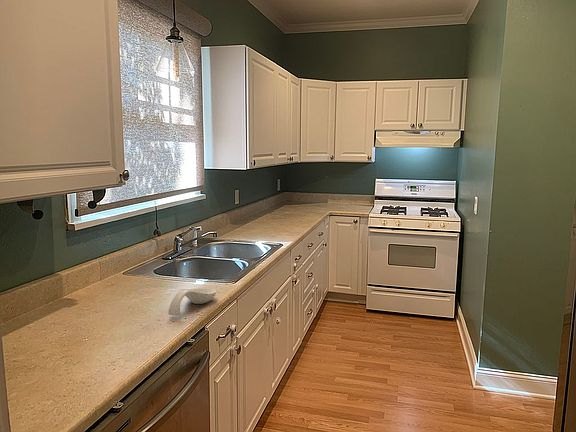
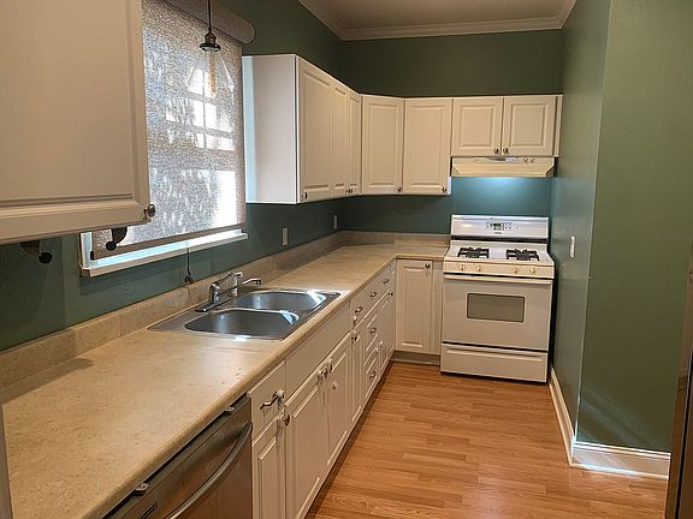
- spoon rest (192, 296)
